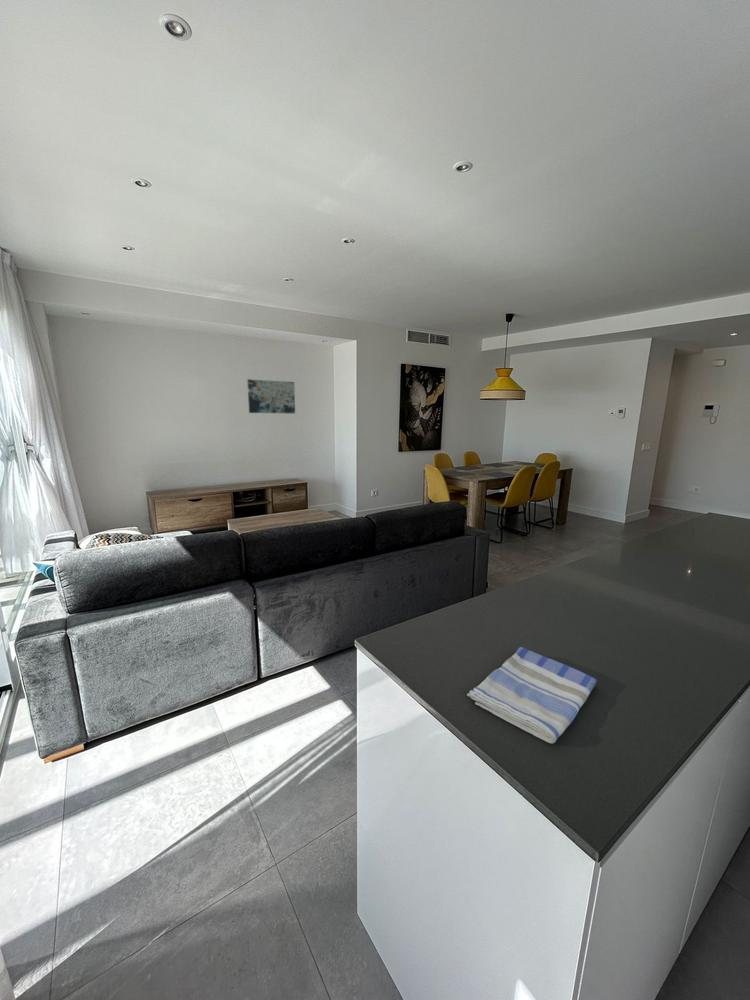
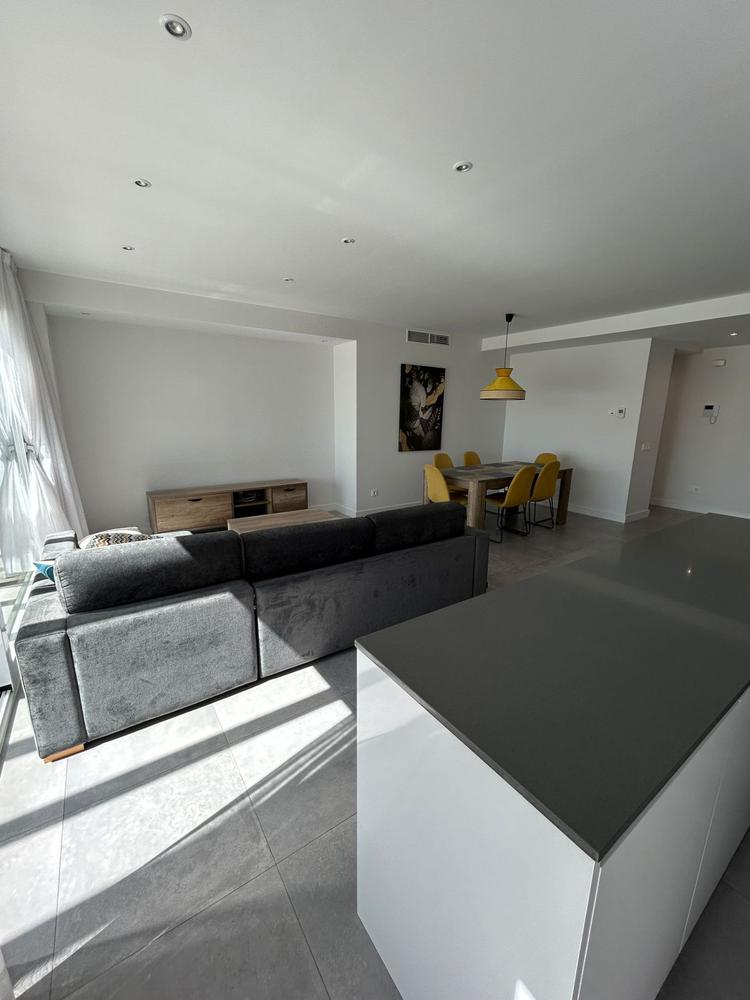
- dish towel (534, 687)
- wall art (272, 397)
